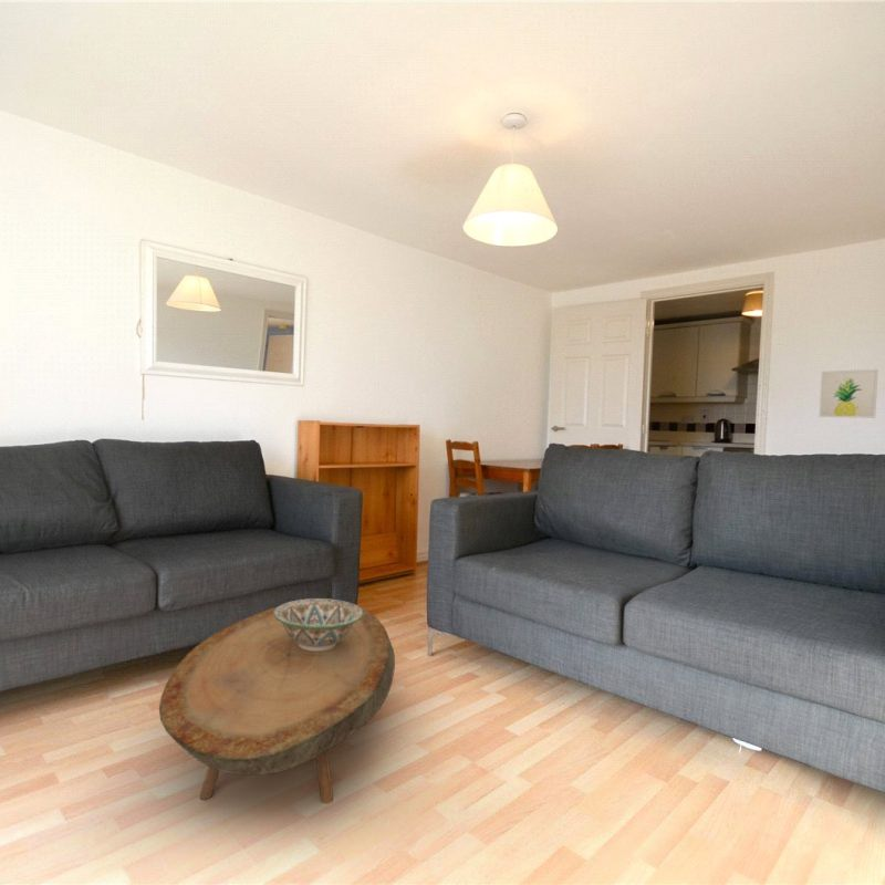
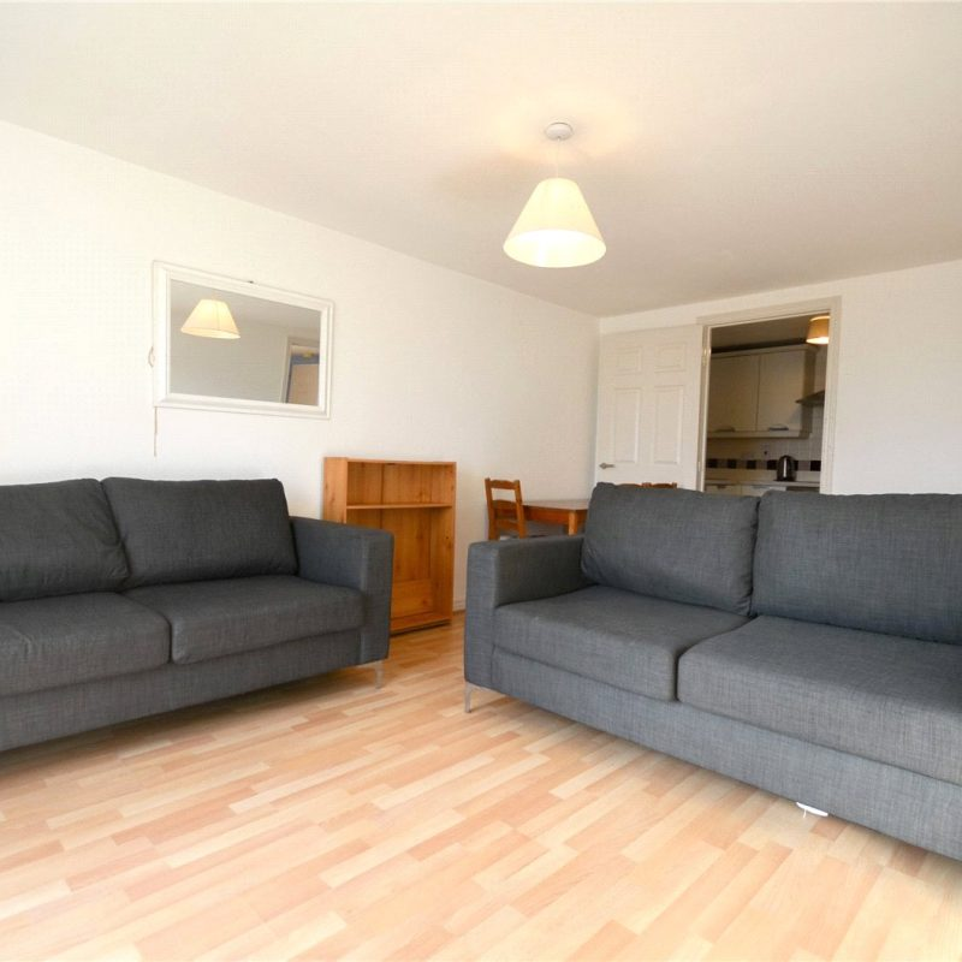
- decorative bowl (317, 626)
- coffee table (292, 695)
- wall art (847, 394)
